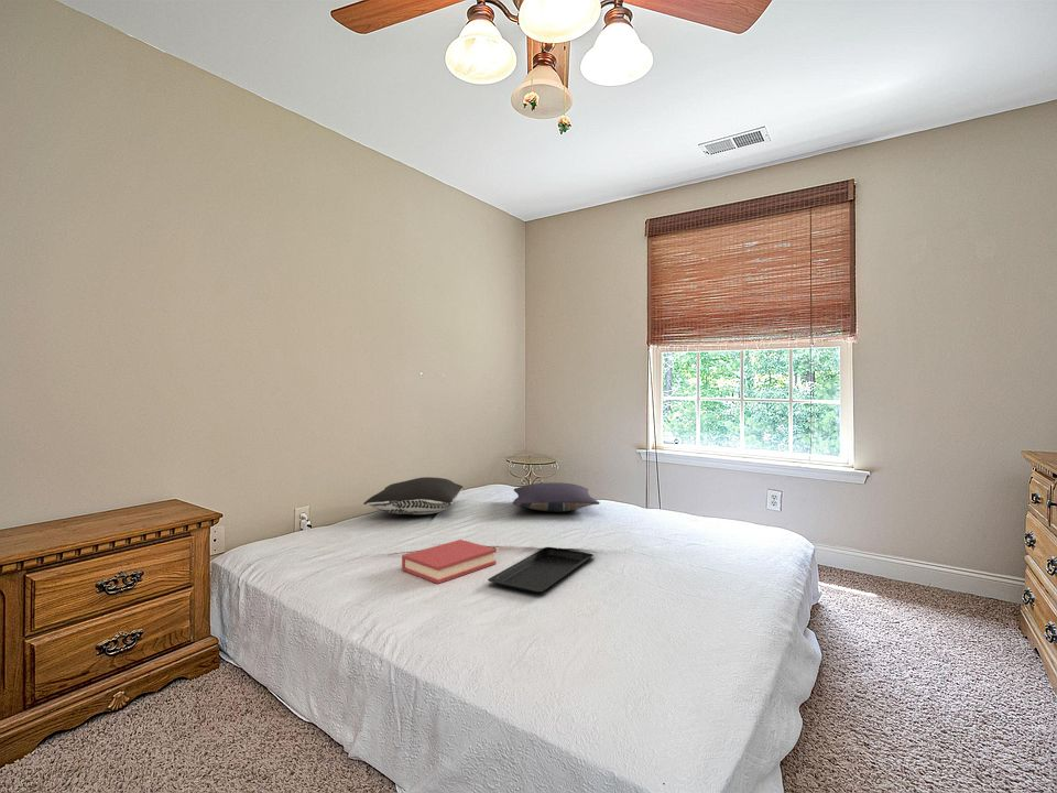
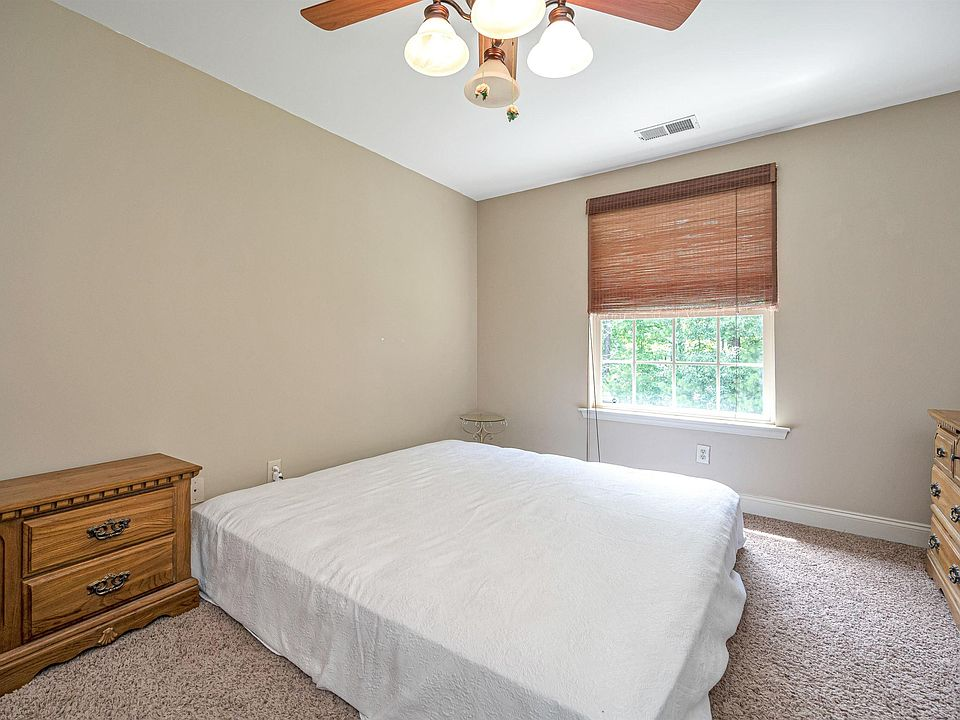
- hardback book (449, 558)
- pillow (553, 496)
- serving tray (544, 569)
- pillow (416, 495)
